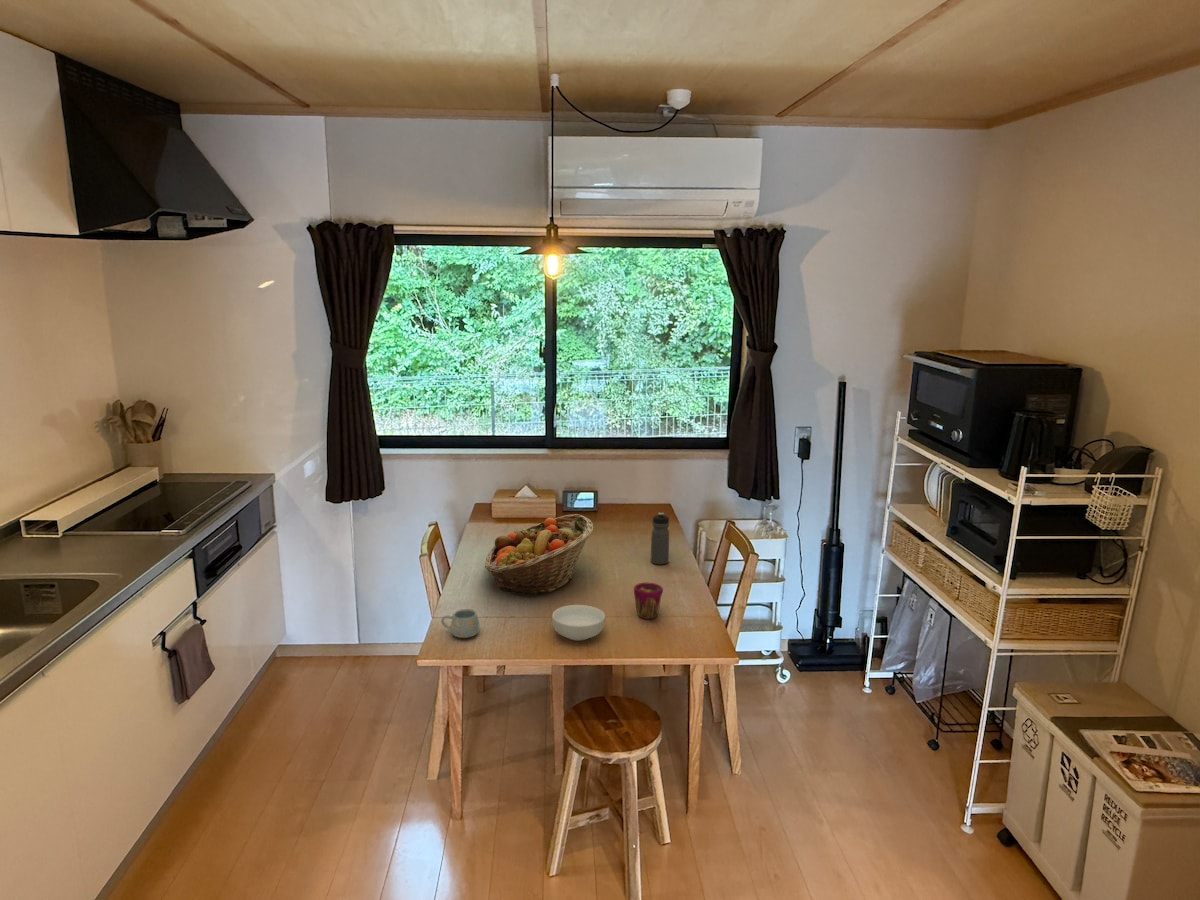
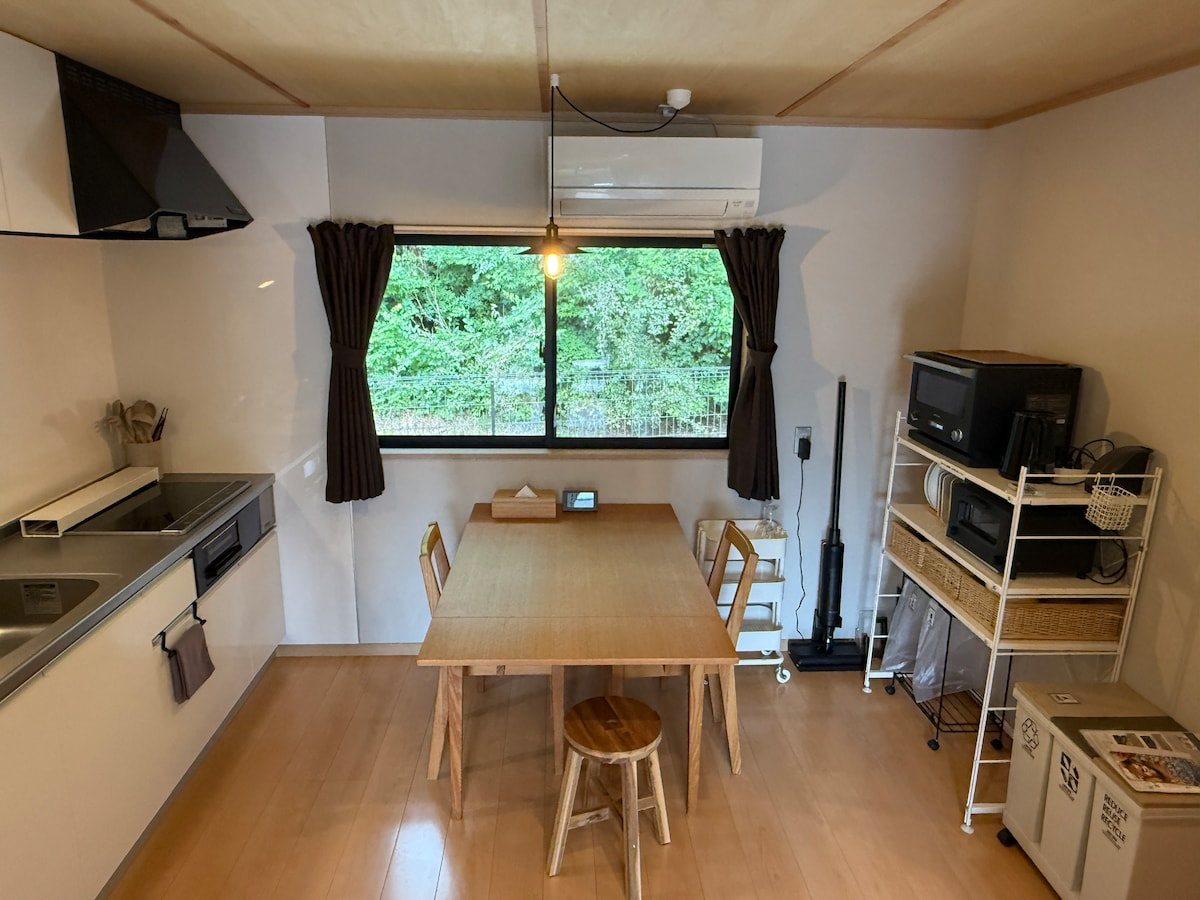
- water bottle (660, 537)
- fruit basket (539, 551)
- cup (648, 602)
- mug (460, 623)
- cereal bowl (578, 624)
